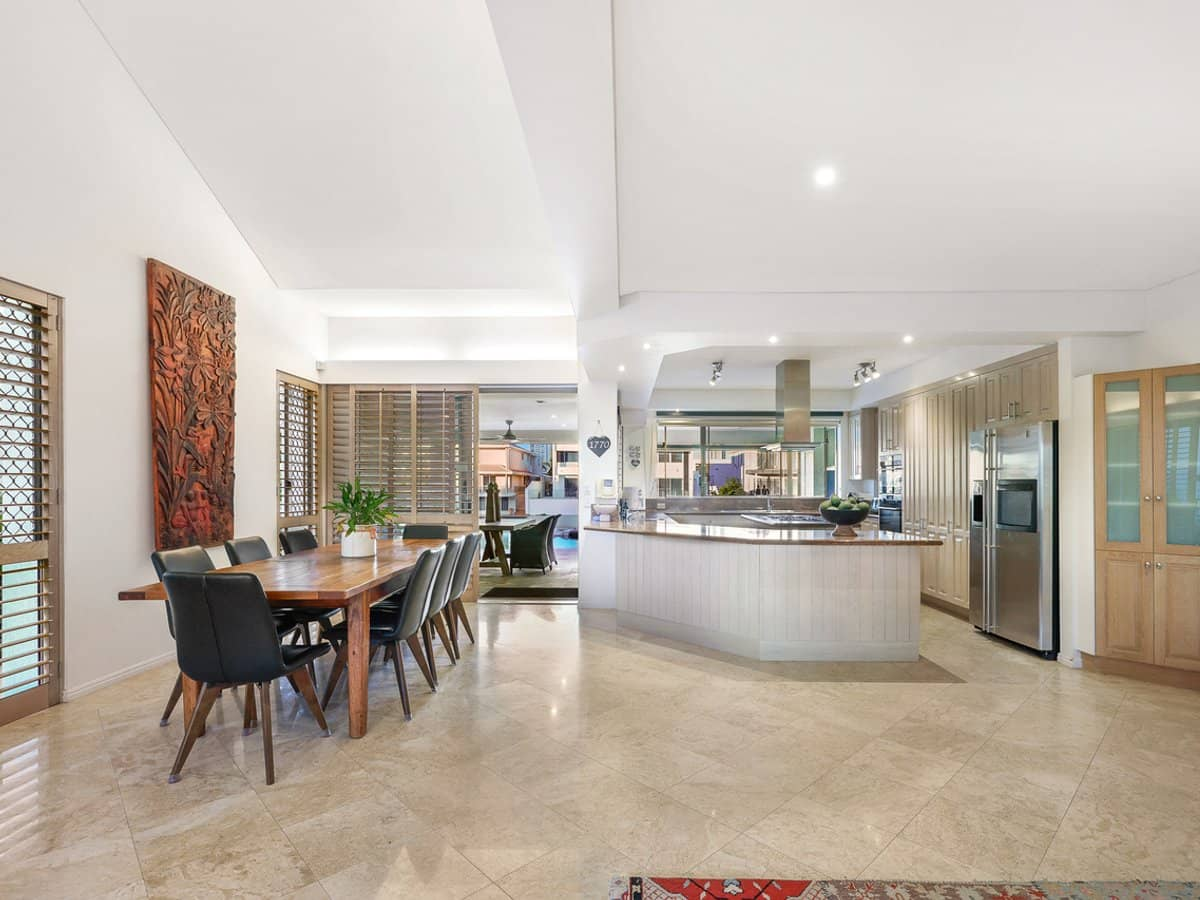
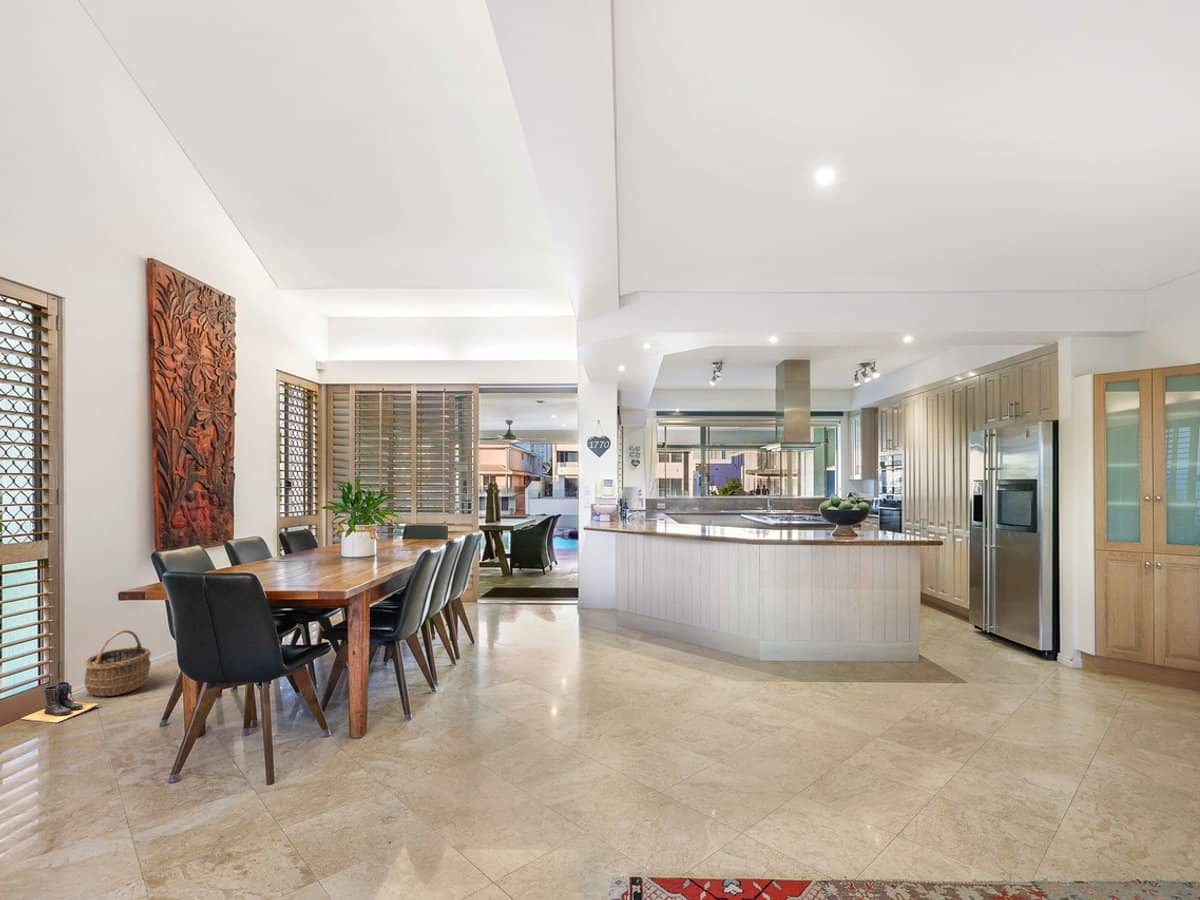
+ wicker basket (118, 660)
+ boots (61, 699)
